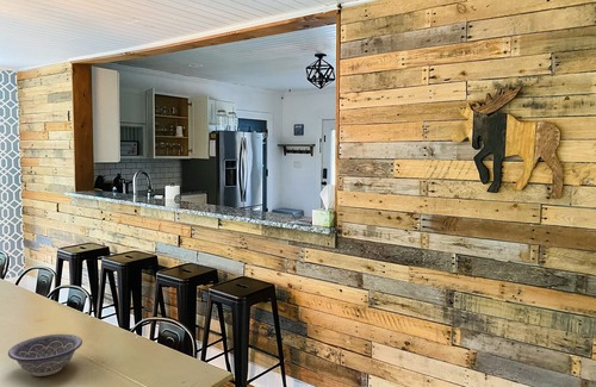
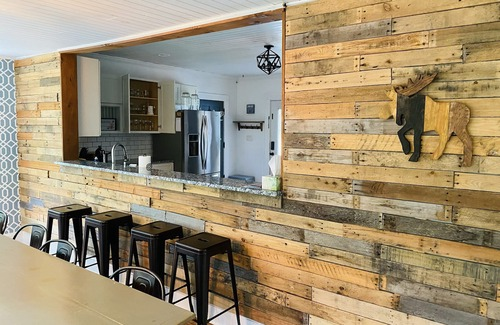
- decorative bowl (46, 357)
